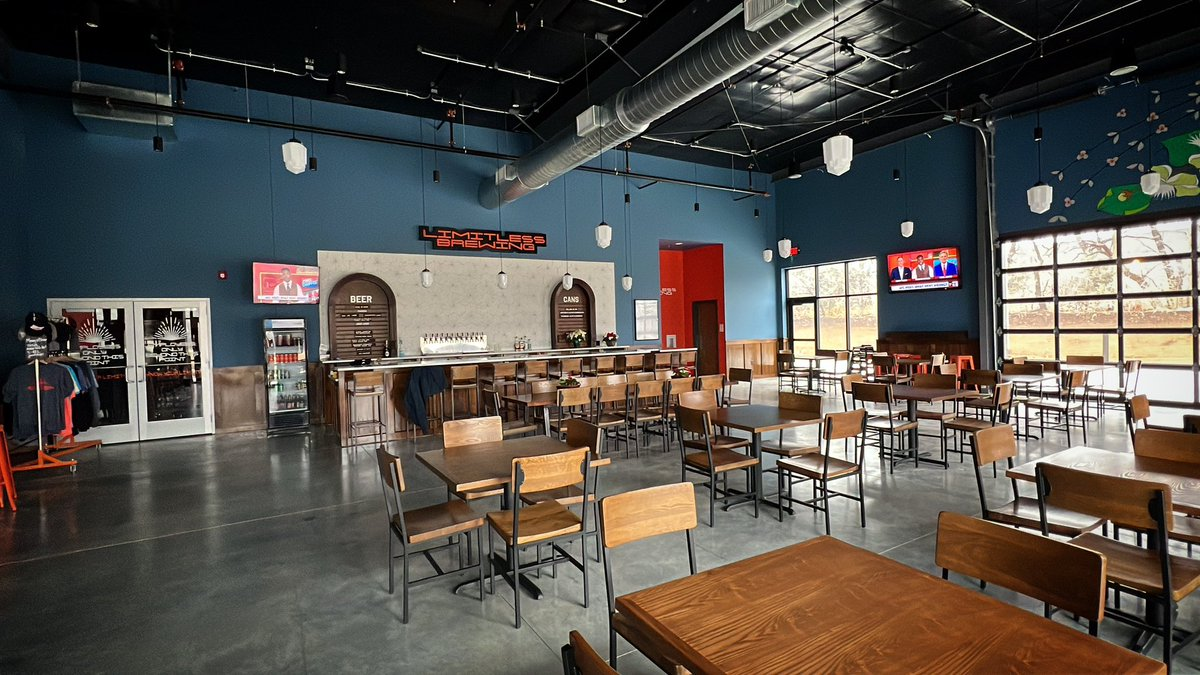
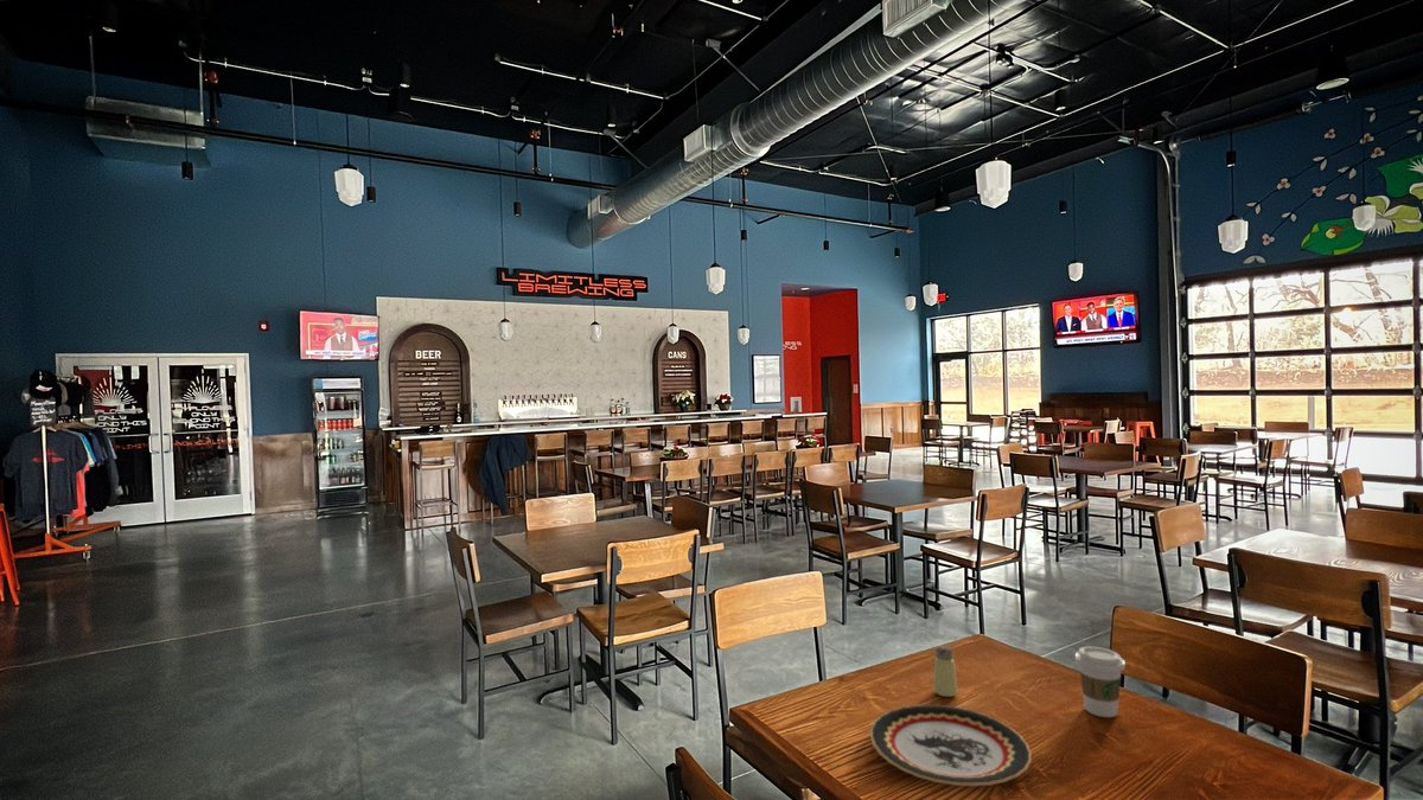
+ plate (947, 745)
+ coffee cup (1099, 681)
+ saltshaker (944, 670)
